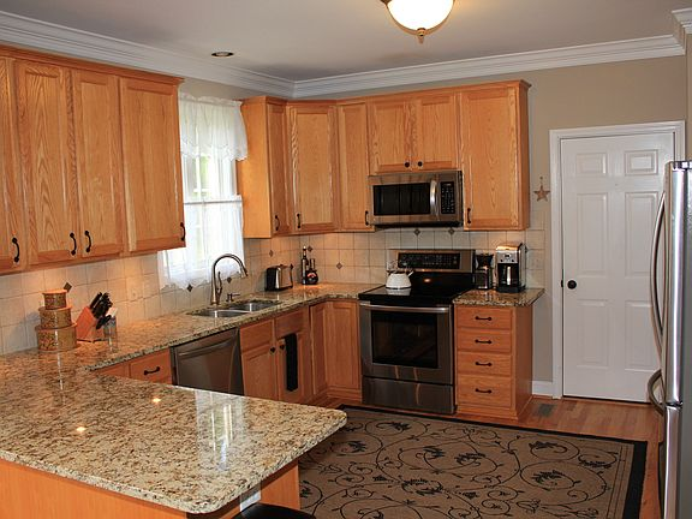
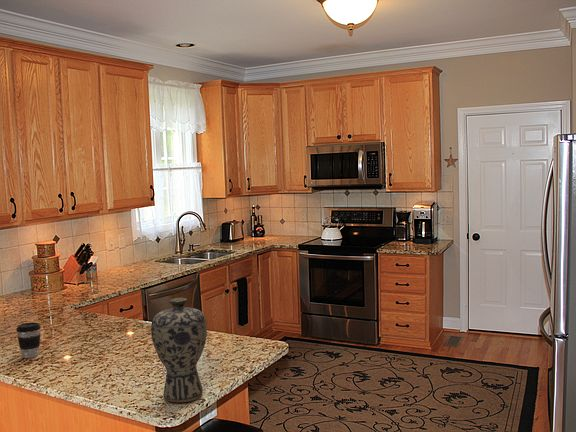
+ vase (180, 347)
+ coffee cup (29, 340)
